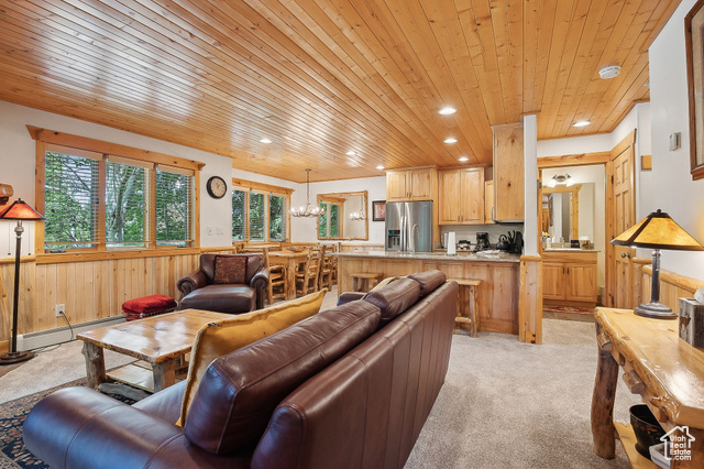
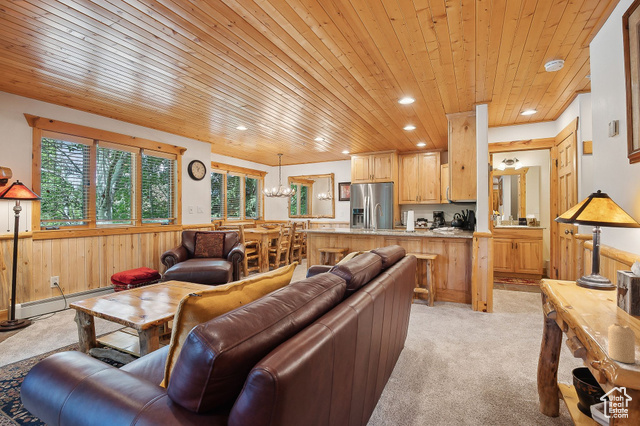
+ candle (621, 341)
